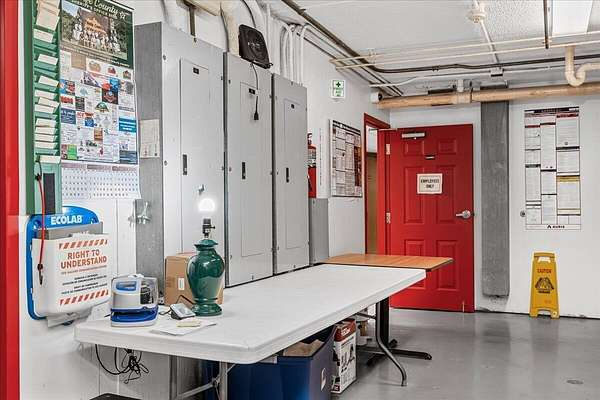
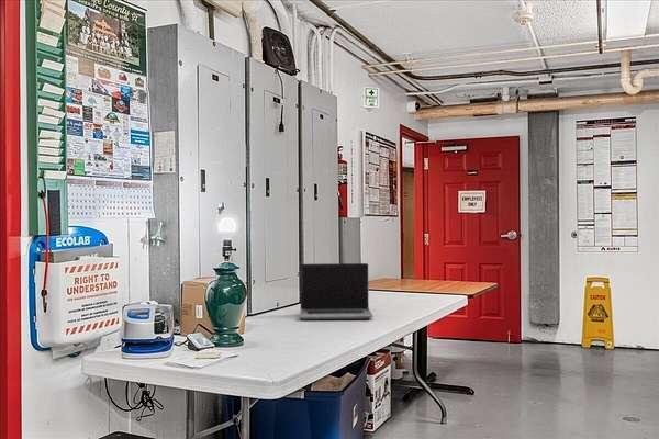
+ laptop computer (335, 291)
